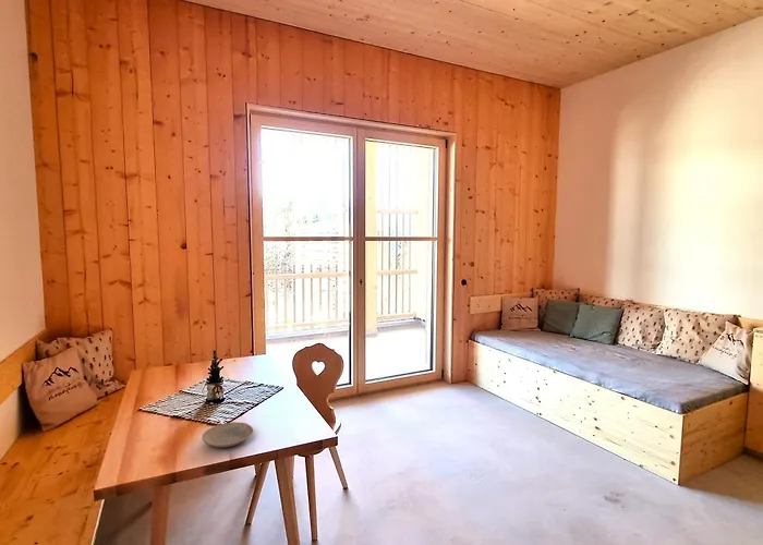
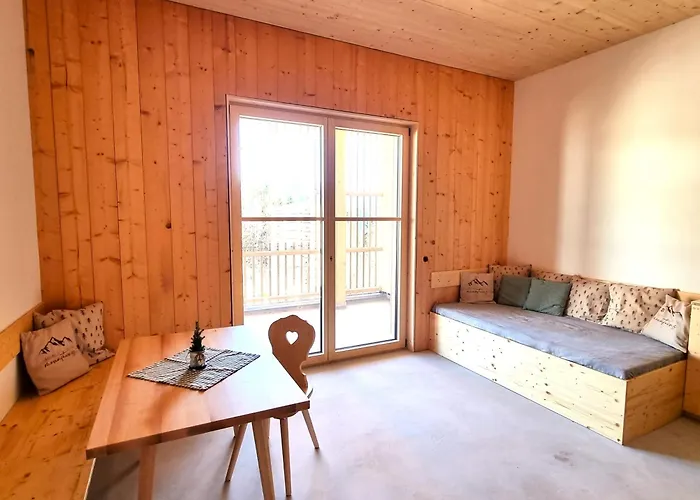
- plate (228, 436)
